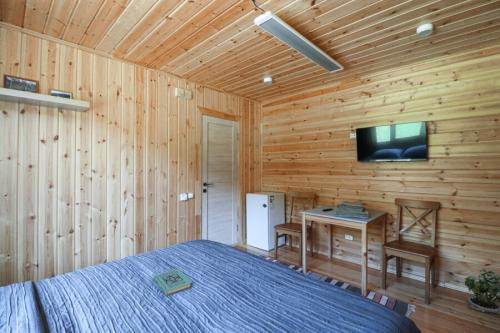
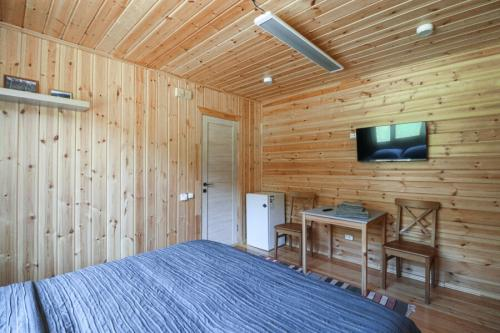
- book (172, 281)
- potted plant (485, 288)
